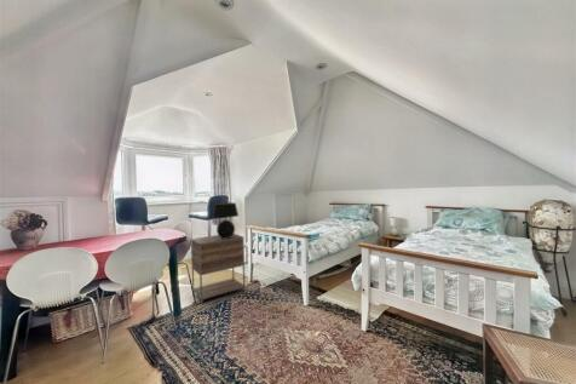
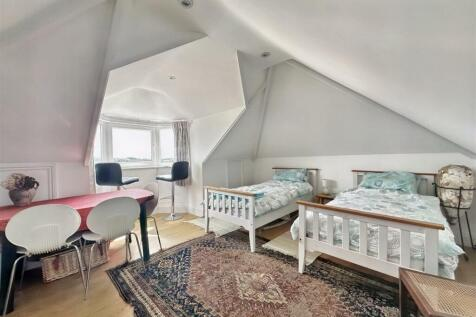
- table lamp (225, 219)
- nightstand (218, 265)
